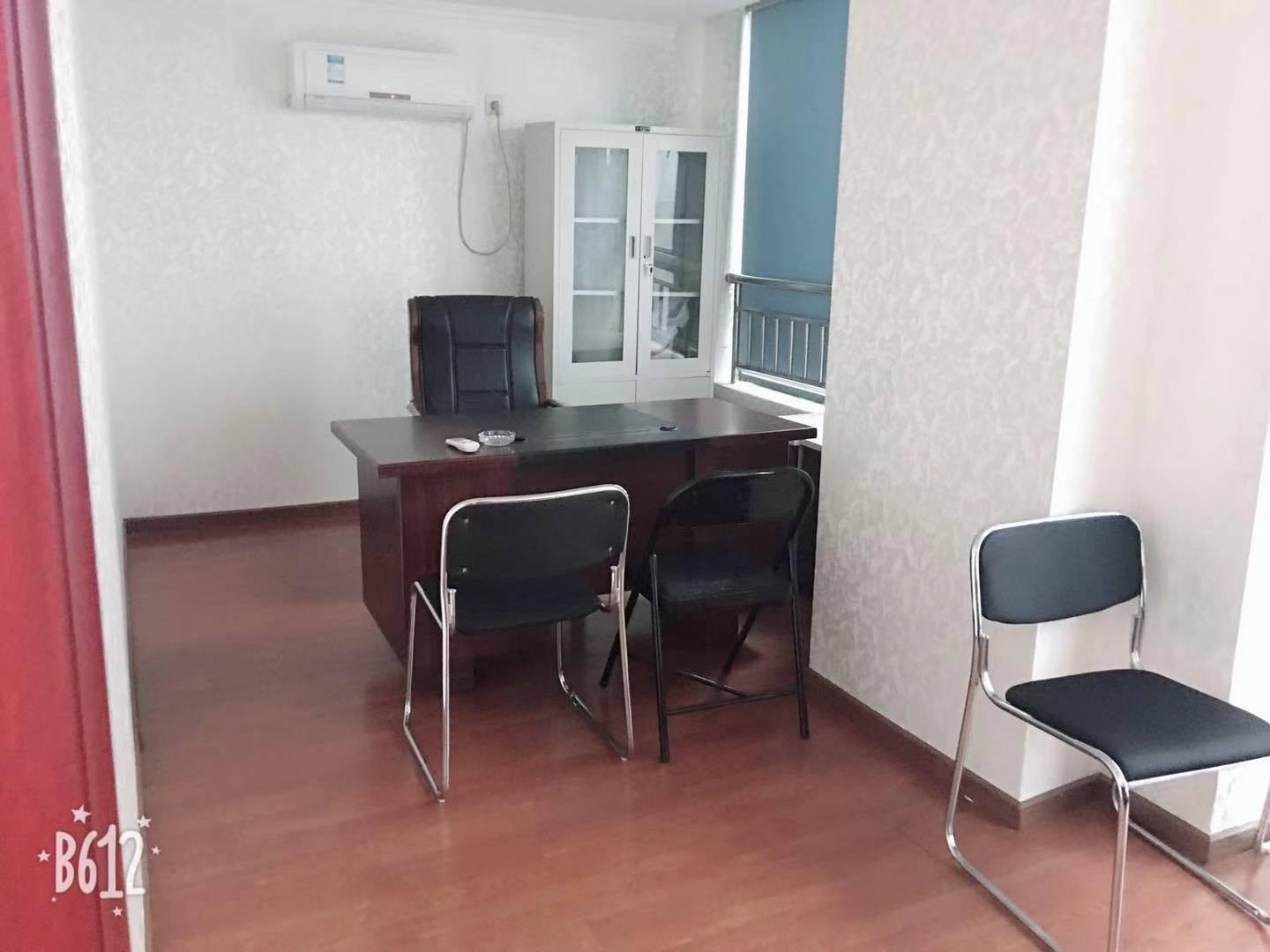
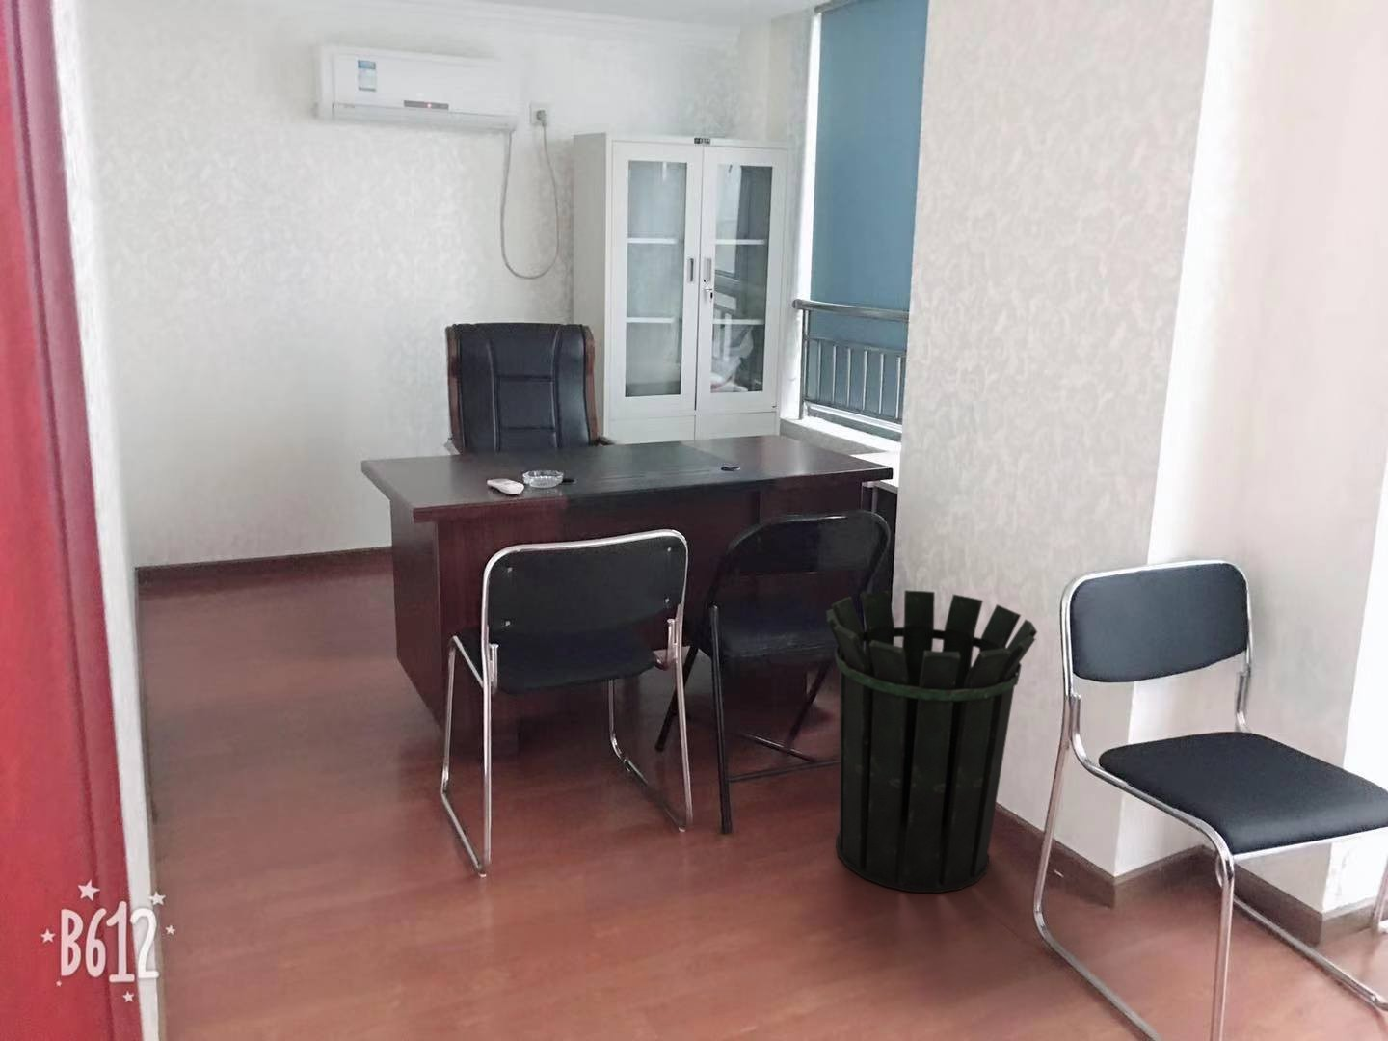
+ waste bin (920, 738)
